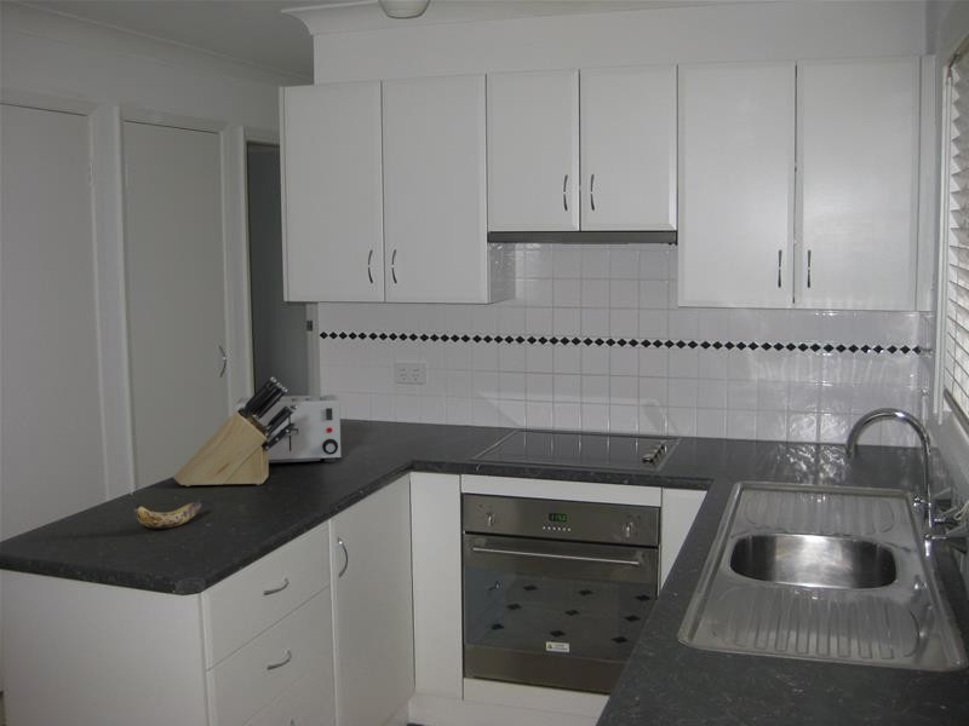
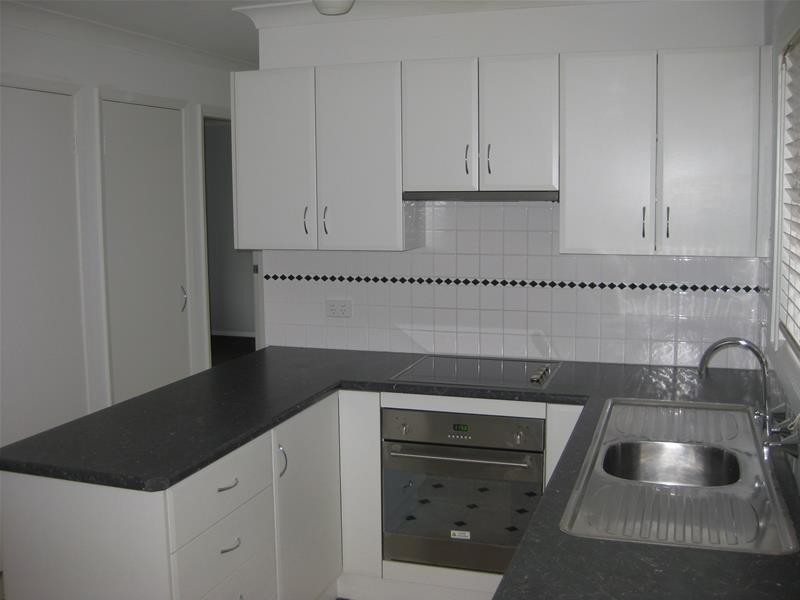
- knife block (236, 430)
- banana (167, 512)
- toaster (291, 431)
